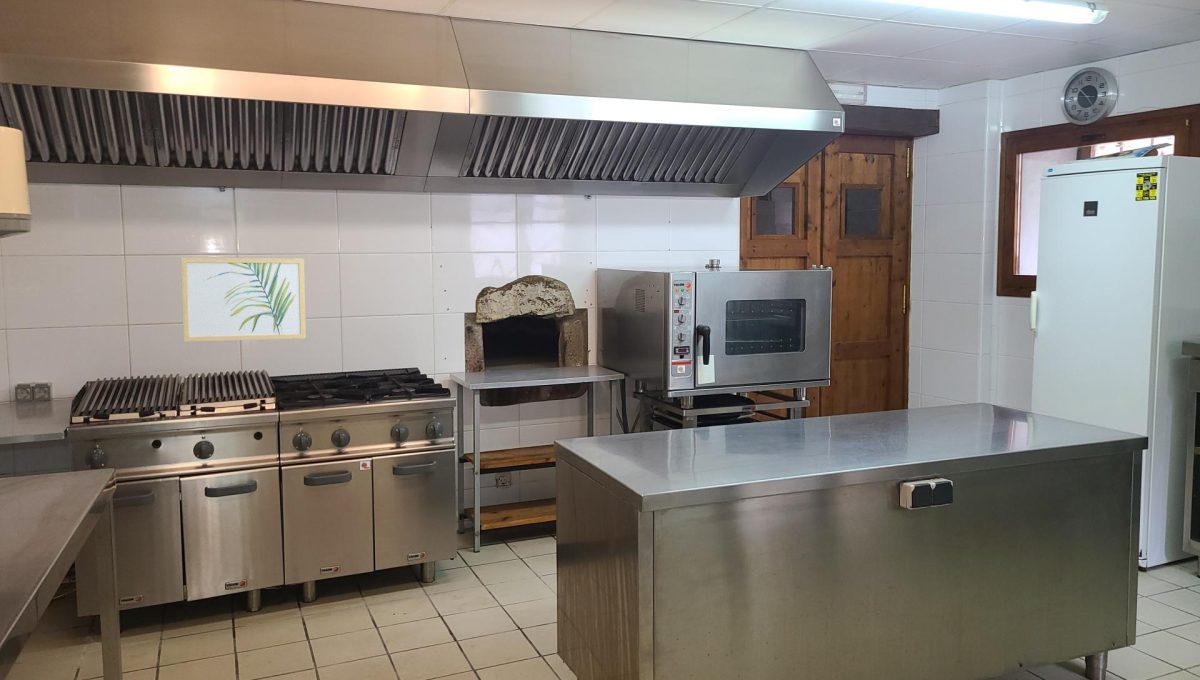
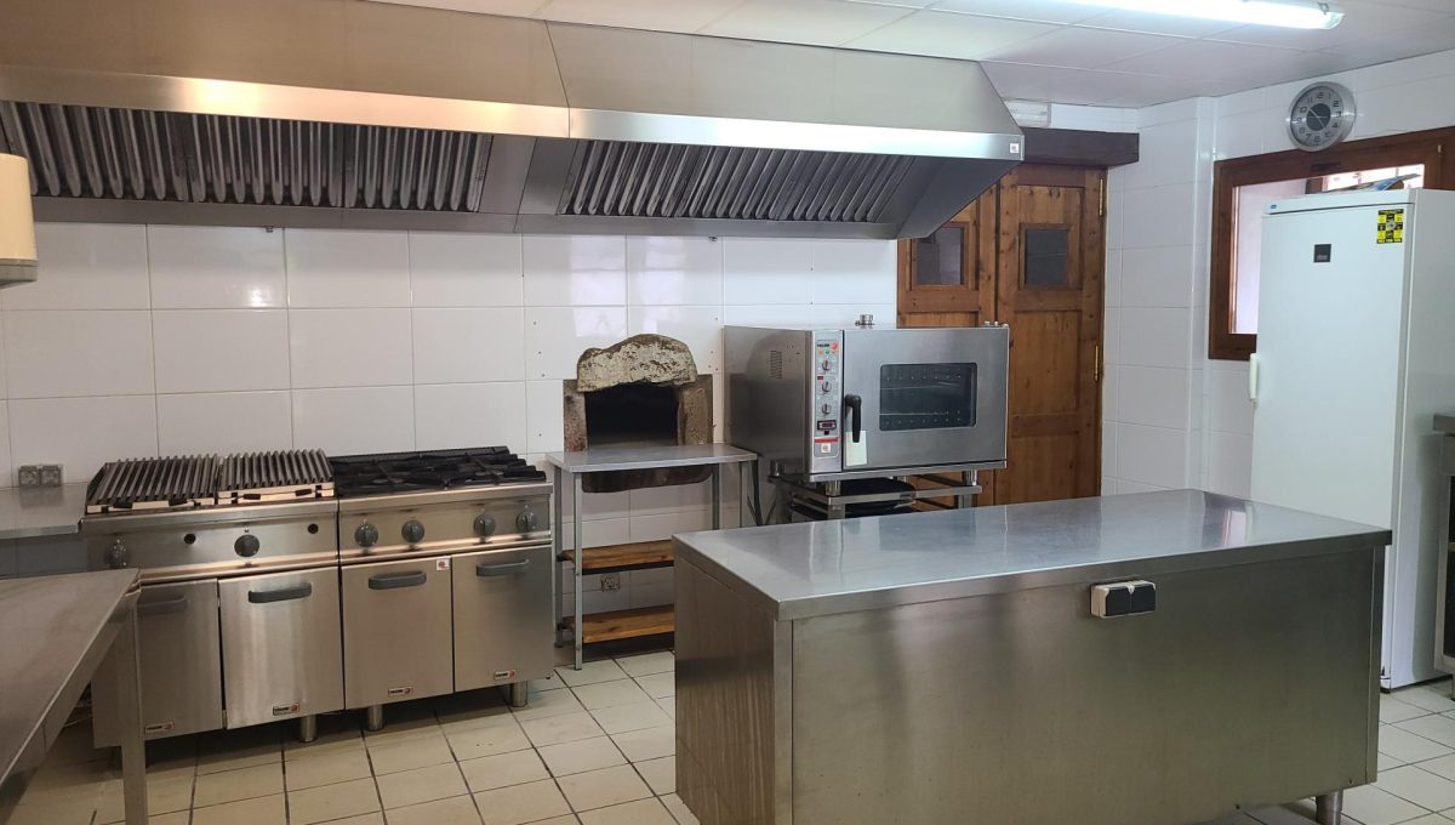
- wall art (245, 299)
